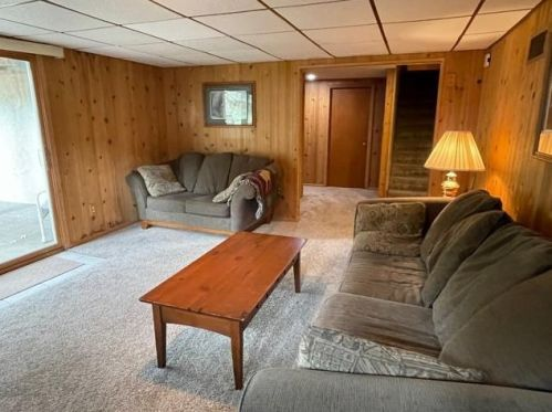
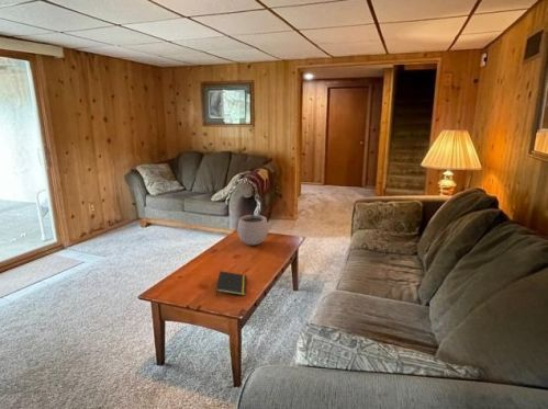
+ notepad (232, 282)
+ plant pot (253, 225)
